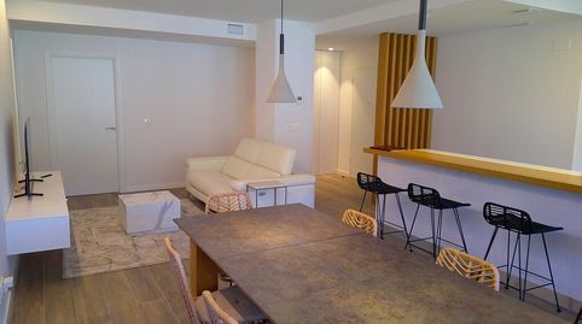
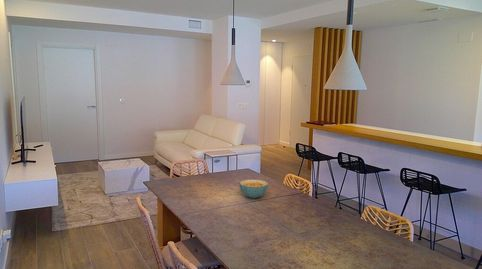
+ cereal bowl (253, 190)
